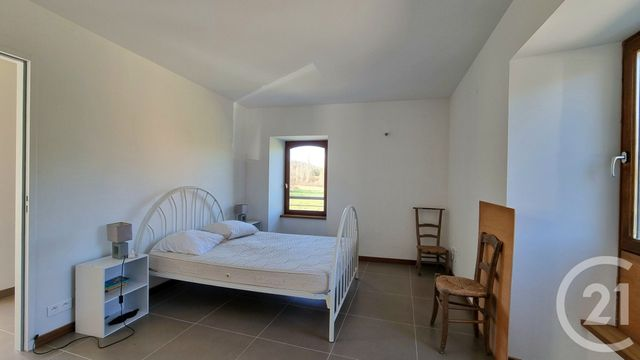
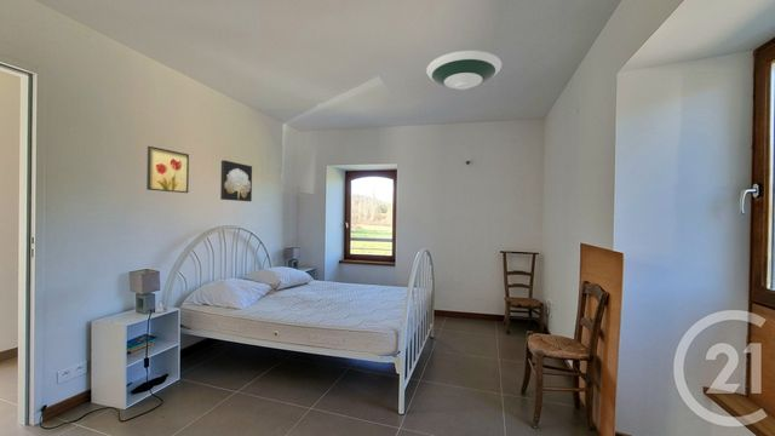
+ wall art (236, 182)
+ wall art (168, 171)
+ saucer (463, 78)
